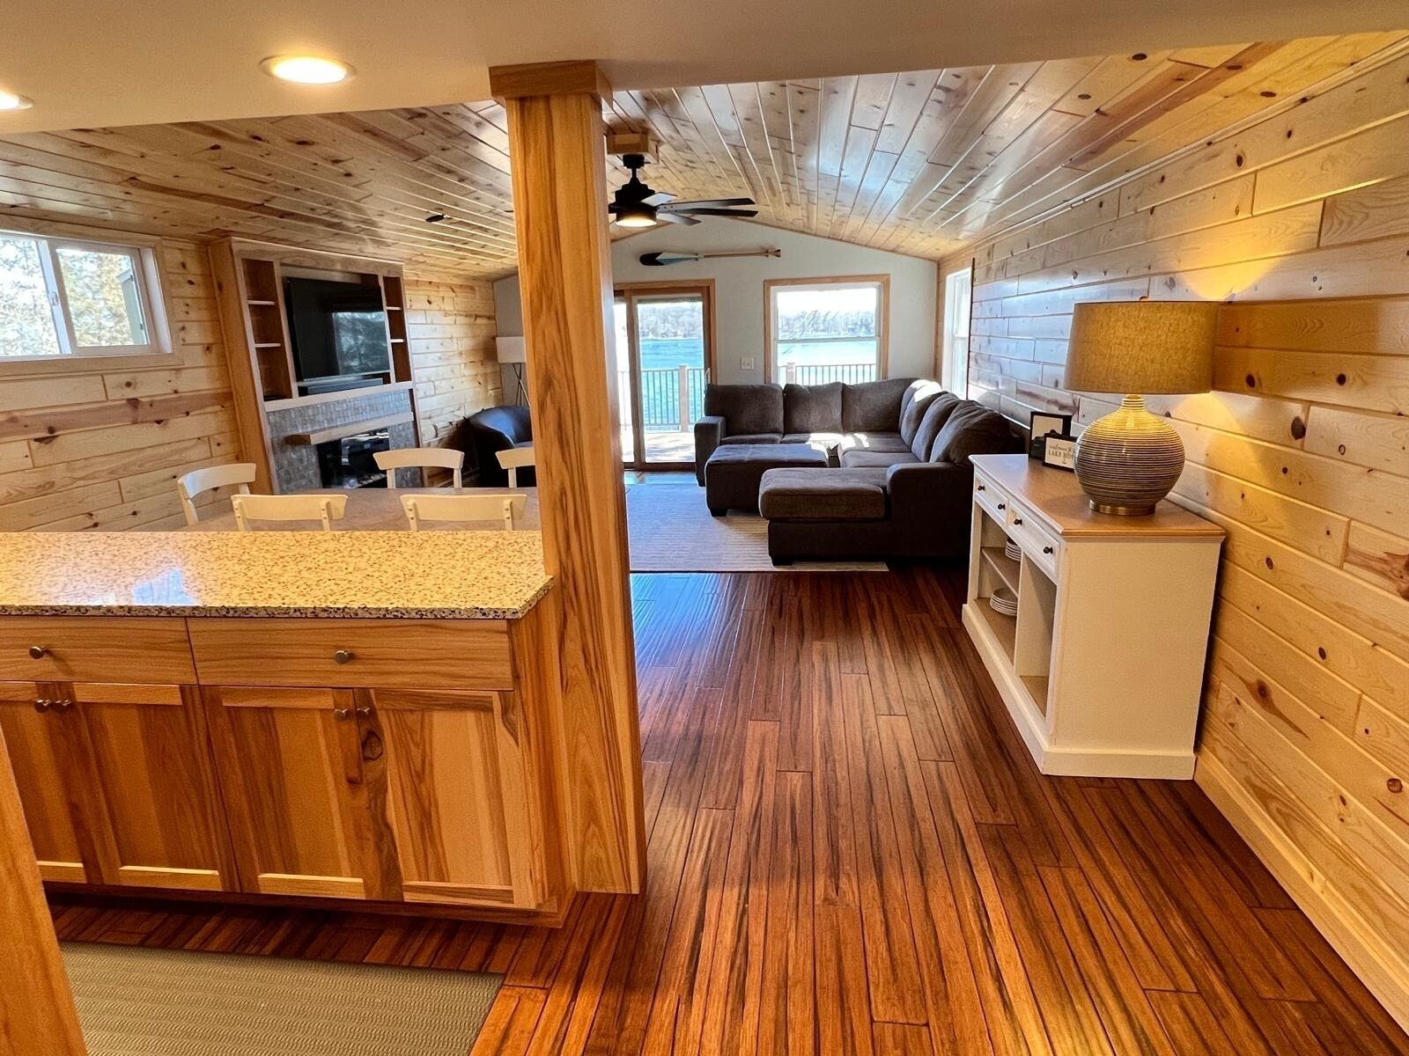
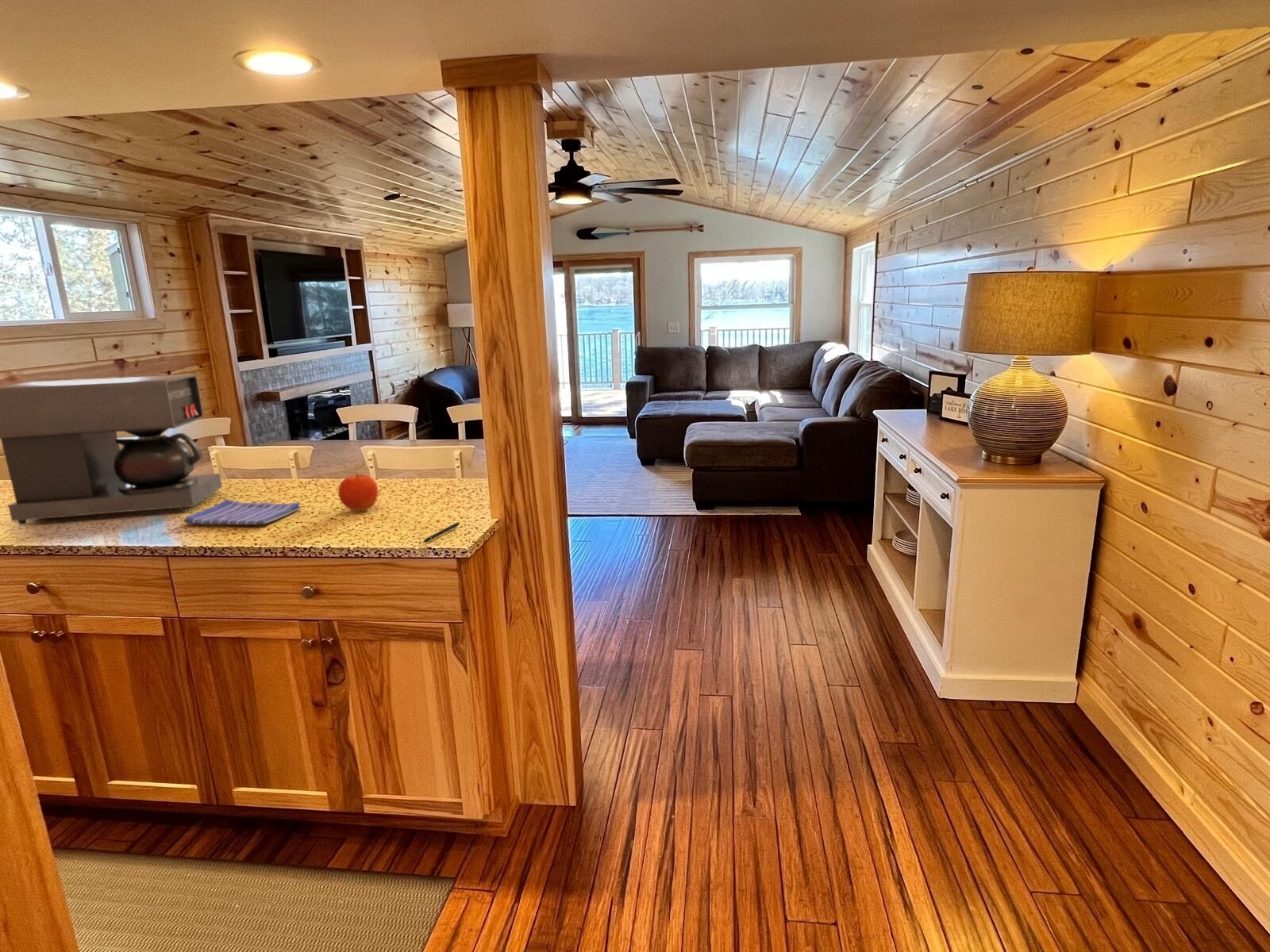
+ fruit (358, 492)
+ coffee maker (111, 445)
+ dish towel (244, 512)
+ pen (441, 532)
